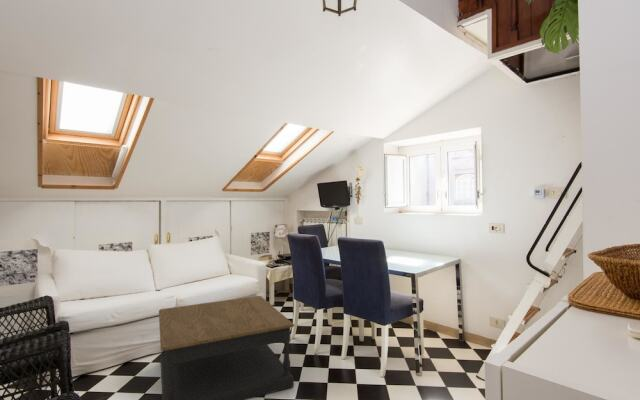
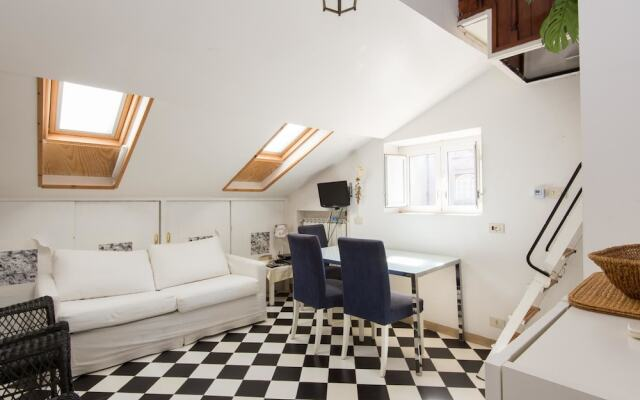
- coffee table (222, 345)
